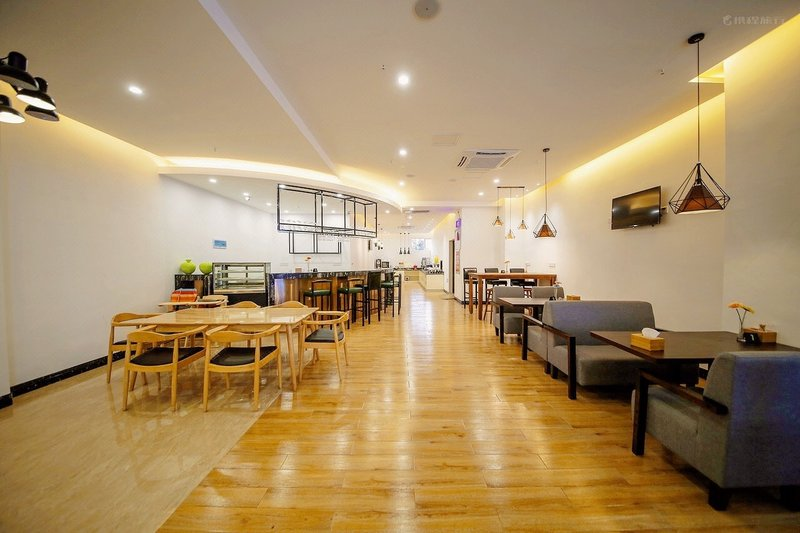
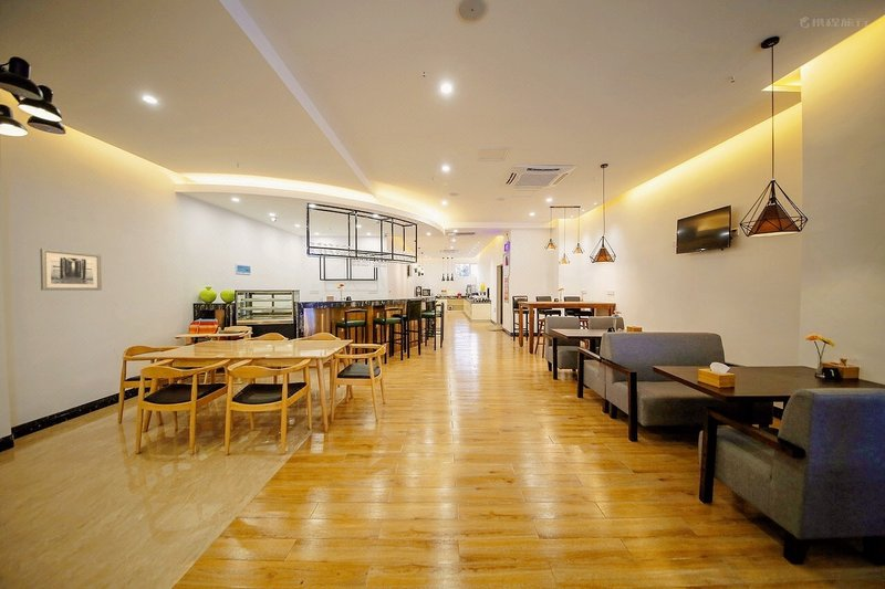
+ wall art (73, 271)
